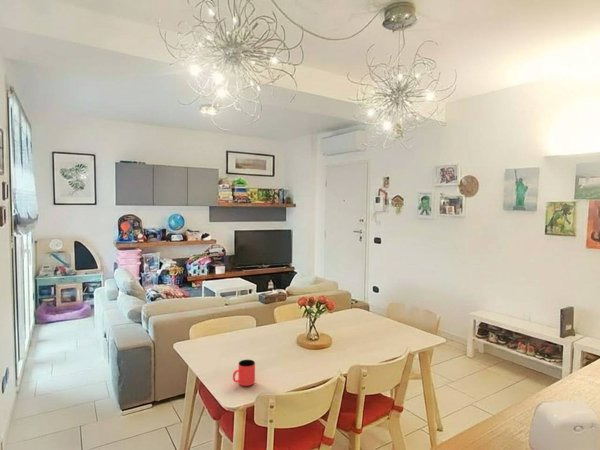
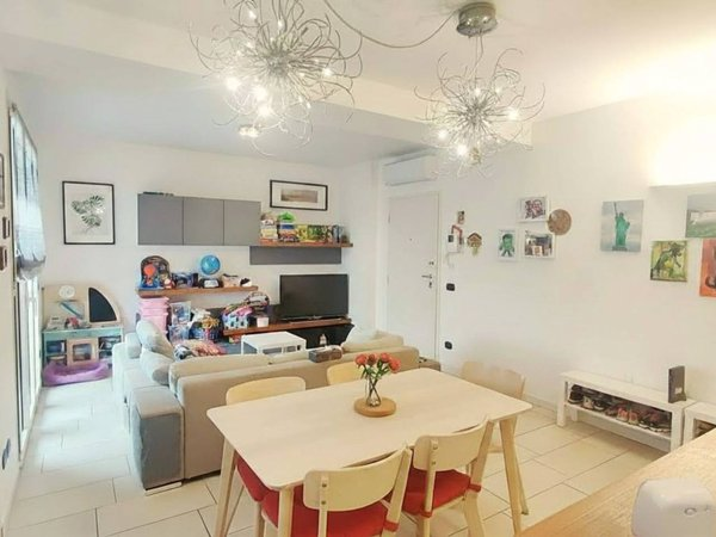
- cup (243, 373)
